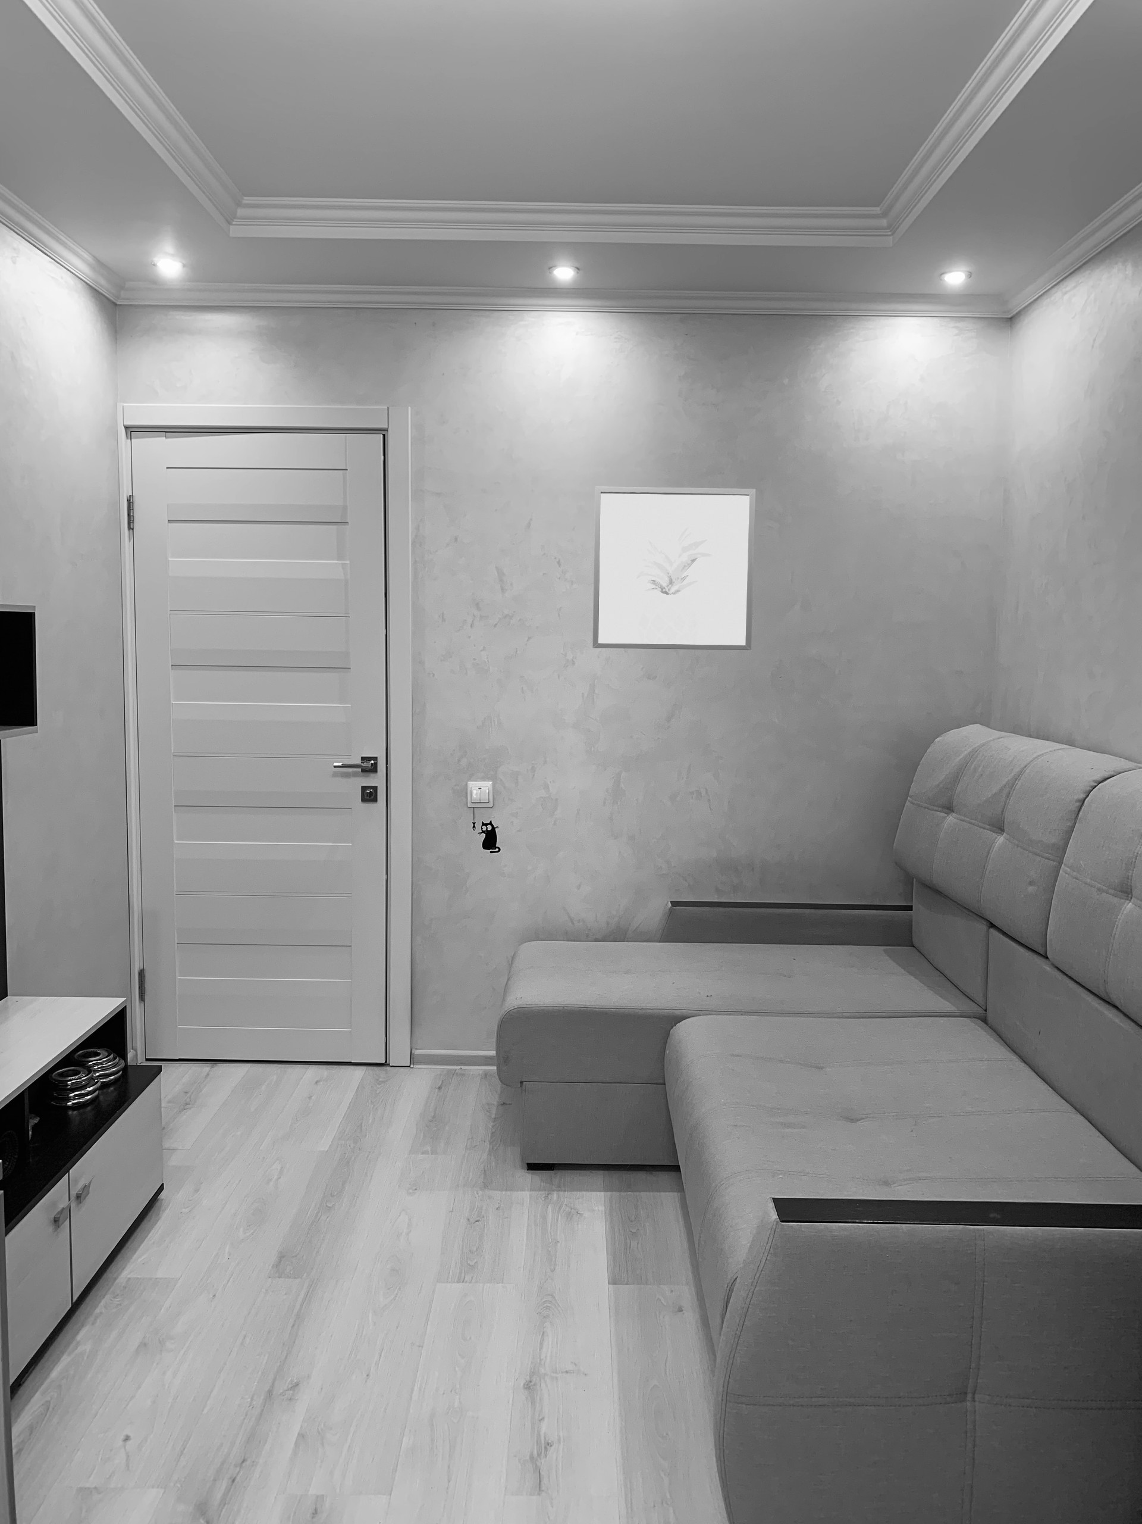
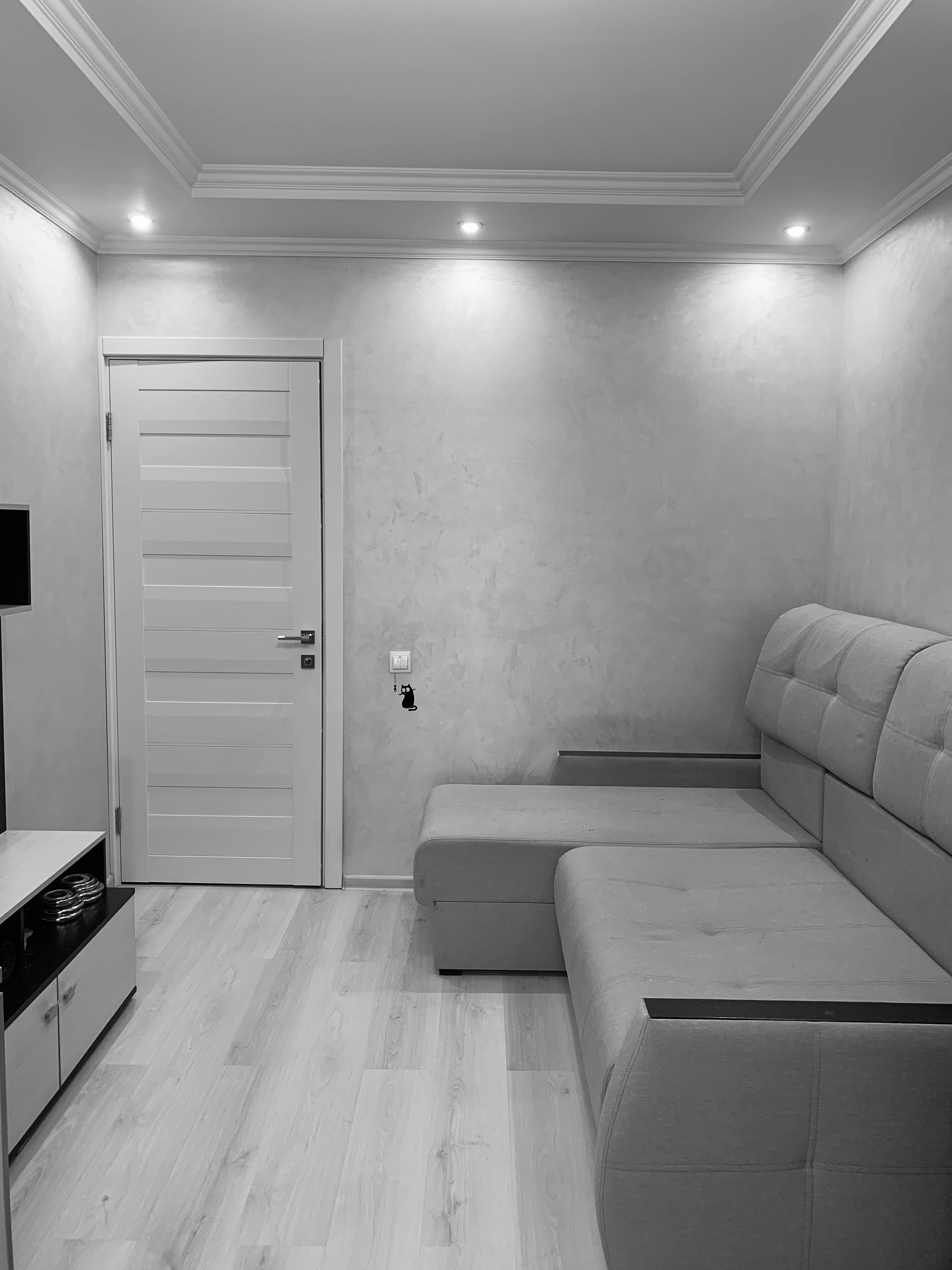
- wall art (673, 569)
